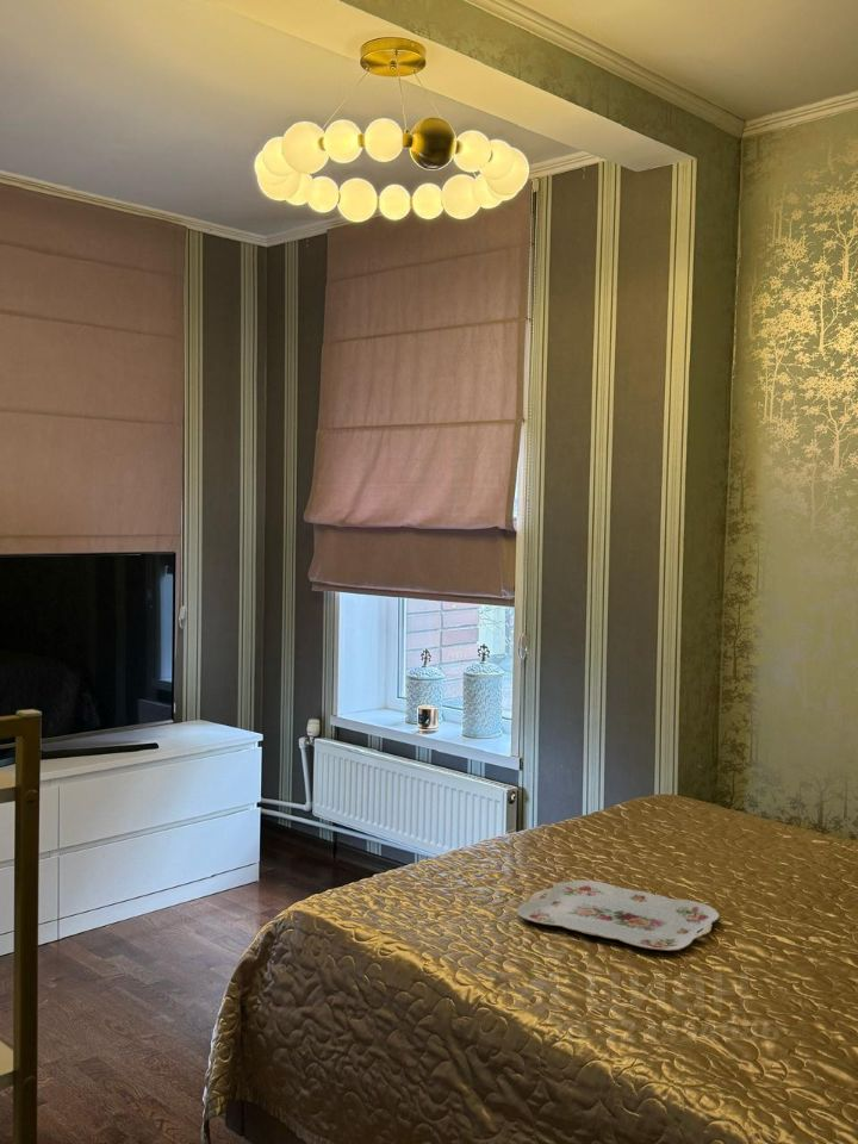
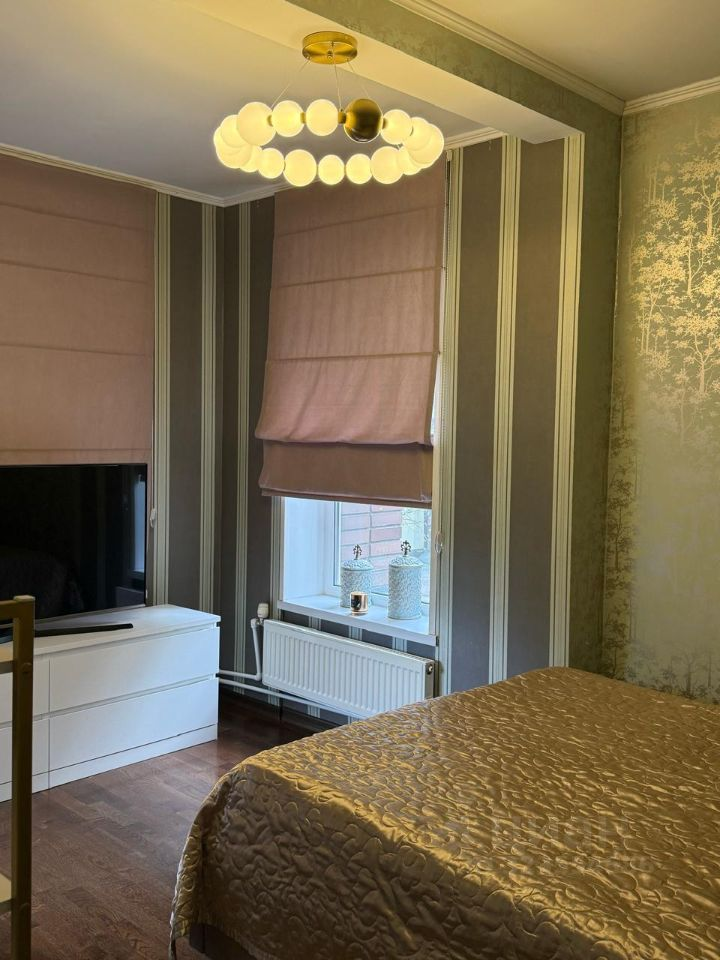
- serving tray (617, 914)
